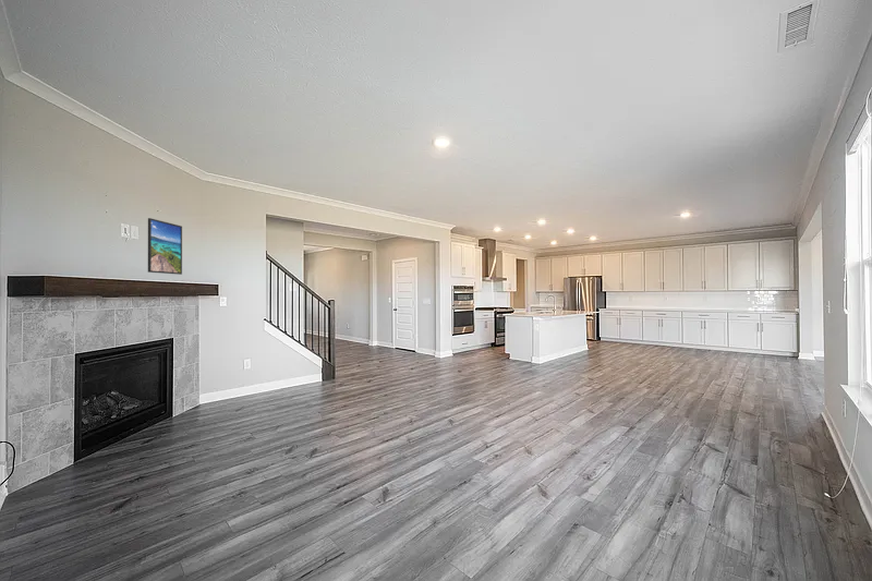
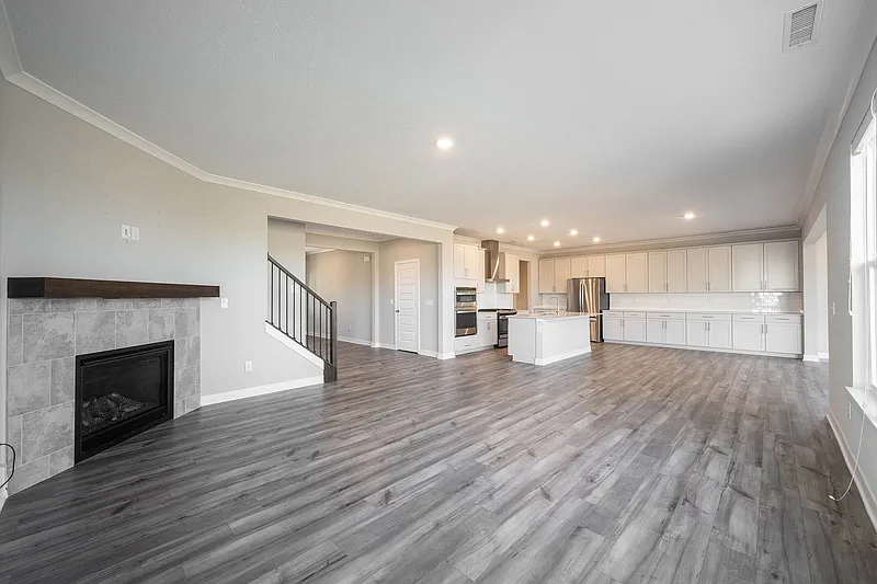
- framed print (166, 247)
